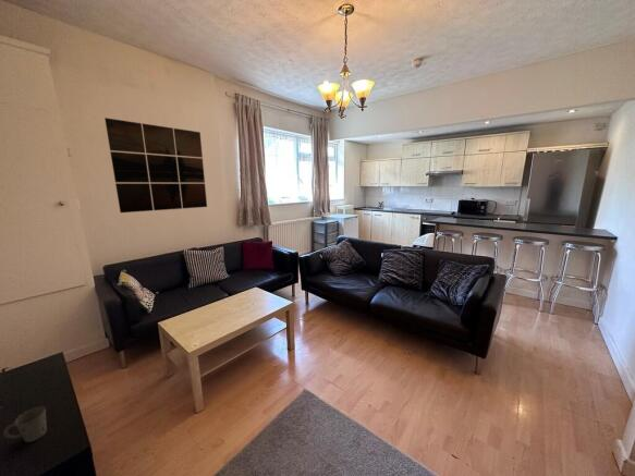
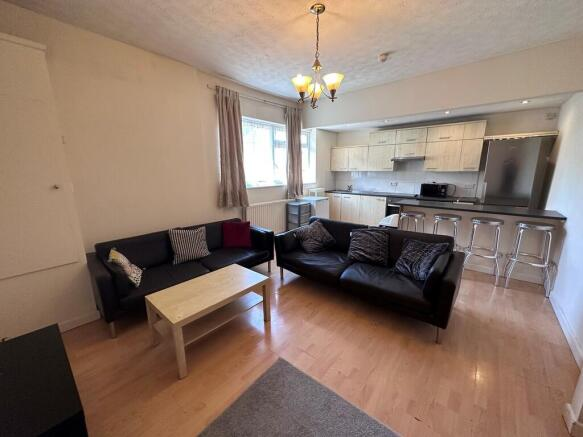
- wall art (163, 169)
- mug (25, 427)
